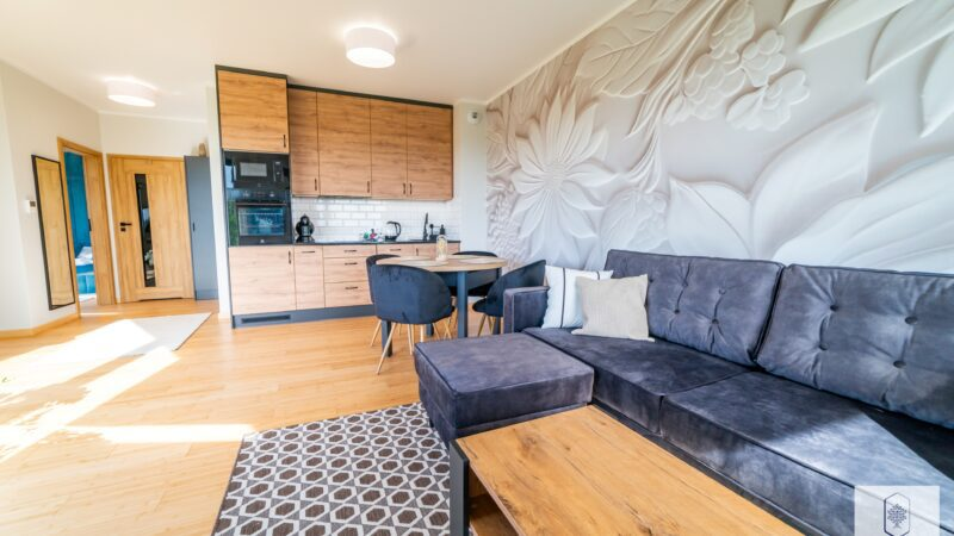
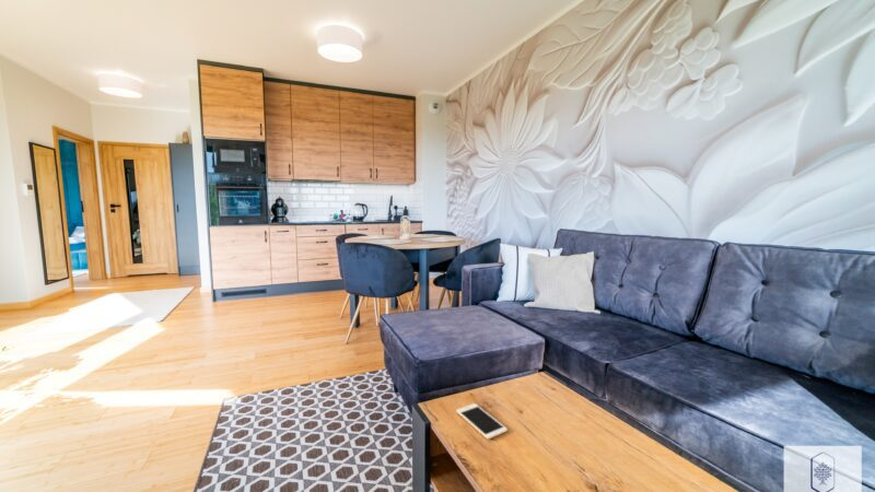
+ cell phone (480, 420)
